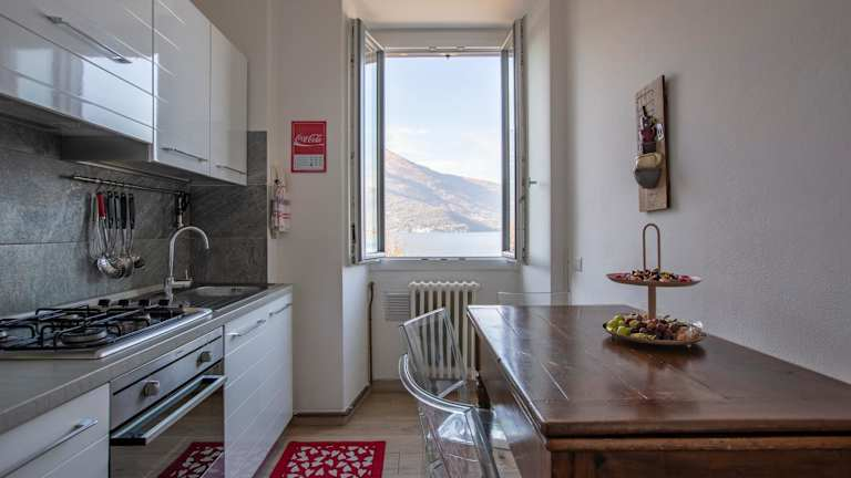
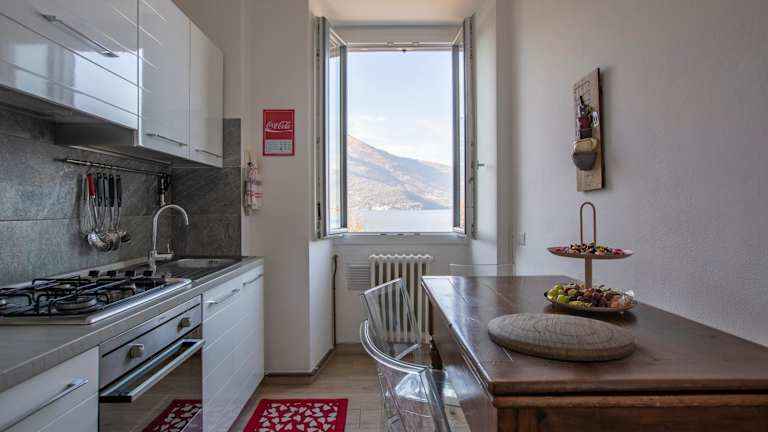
+ cutting board (556, 333)
